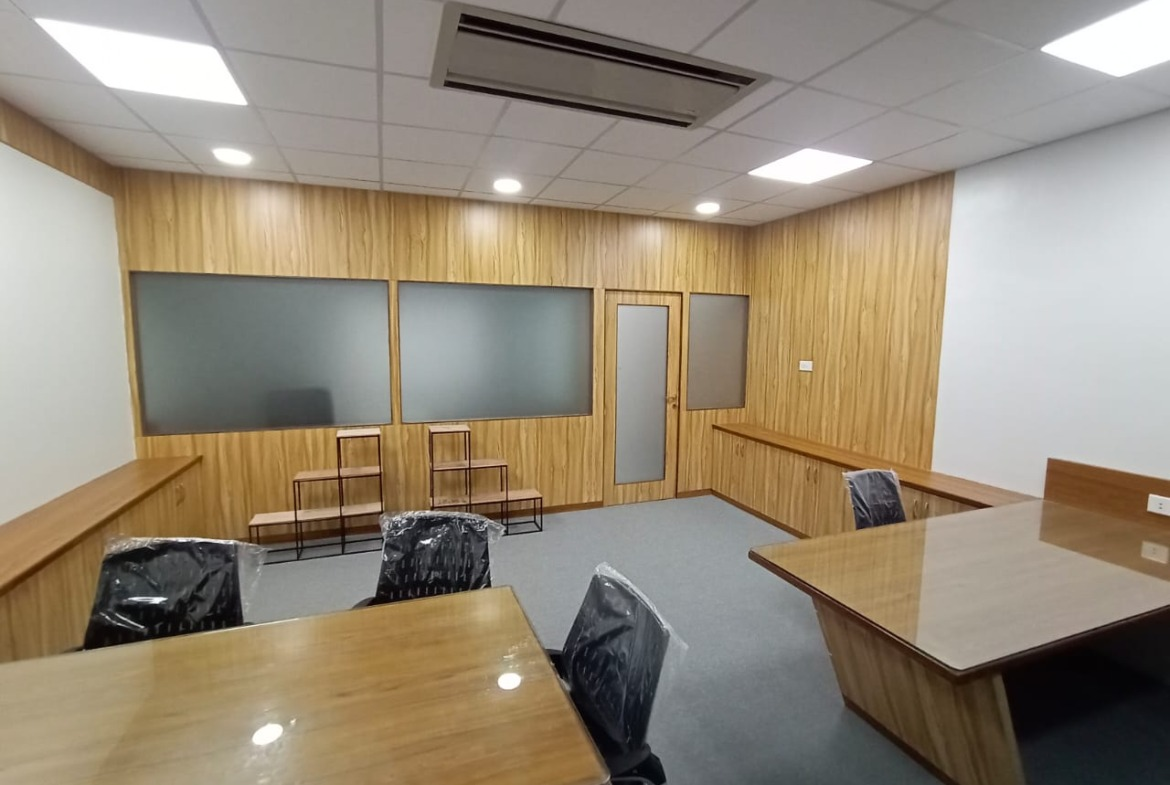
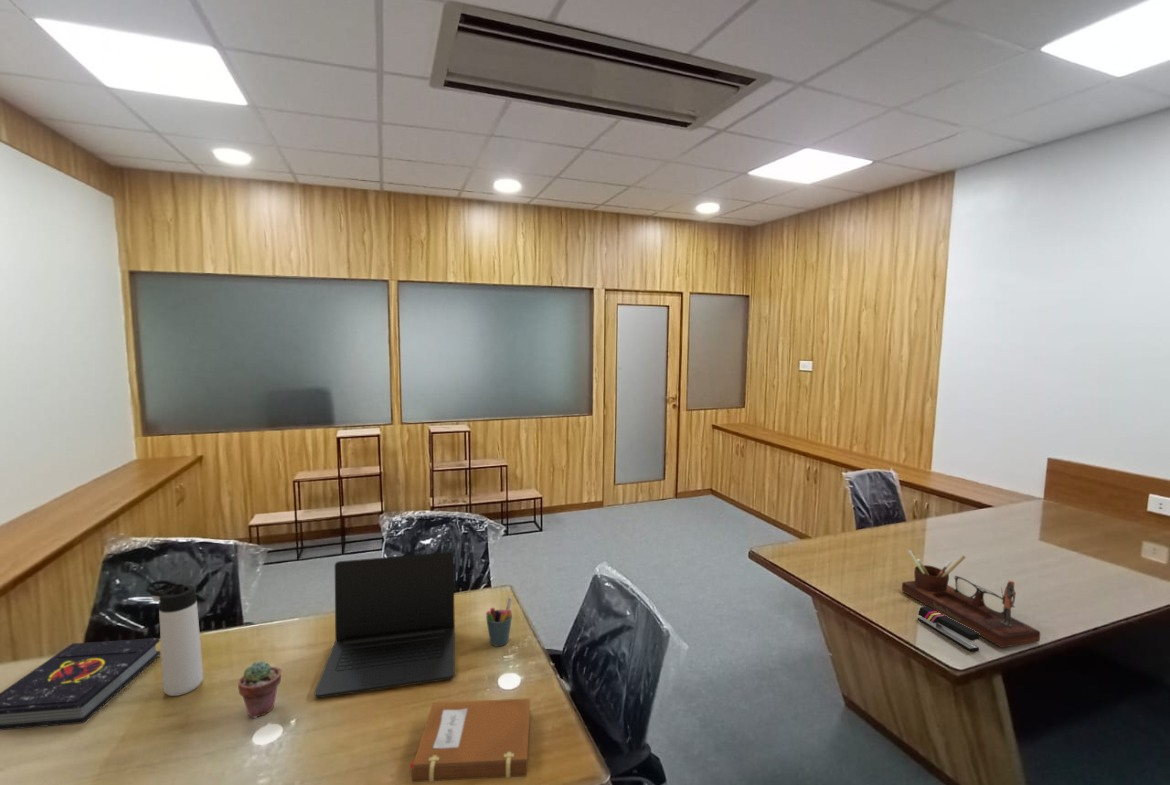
+ potted succulent (260, 685)
+ desk organizer (962, 586)
+ laptop (391, 617)
+ notebook (473, 738)
+ stapler (947, 625)
+ book (76, 679)
+ pen holder (499, 622)
+ thermos bottle (174, 636)
